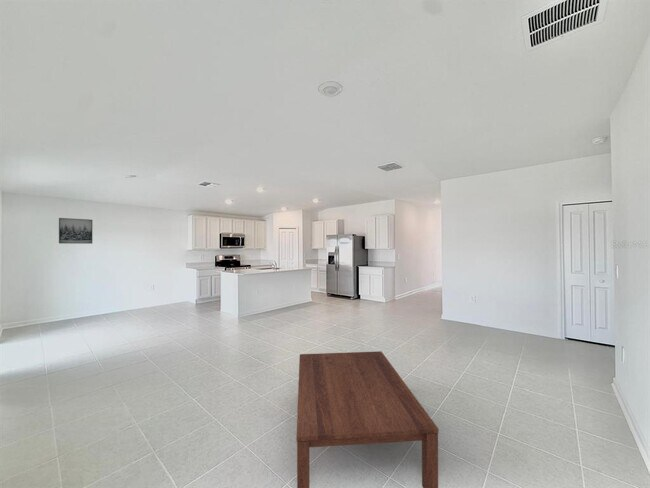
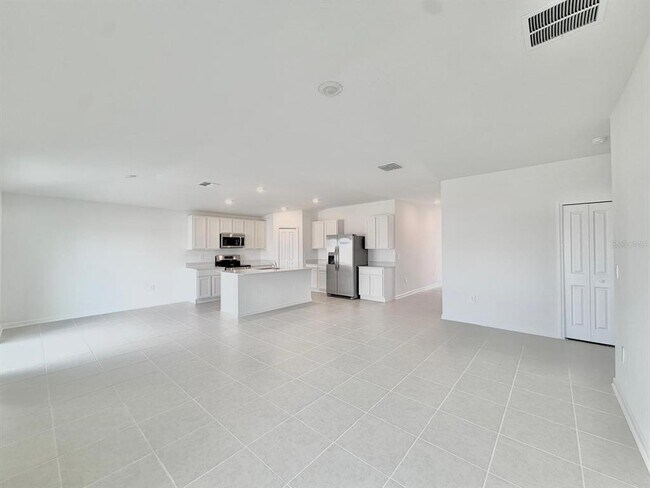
- wall art (76, 231)
- coffee table (351, 406)
